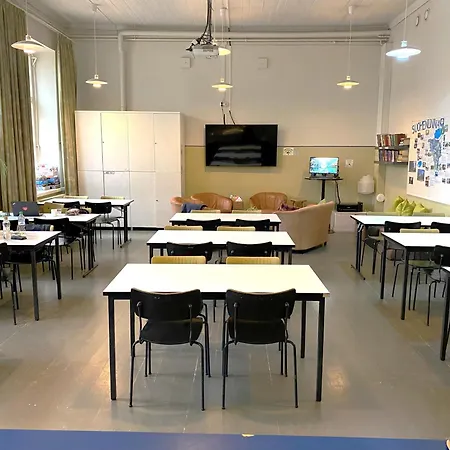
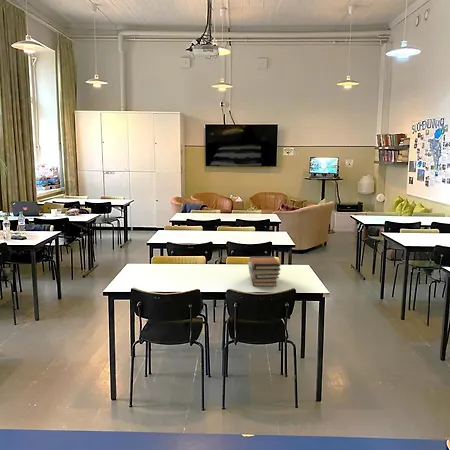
+ book stack (263, 270)
